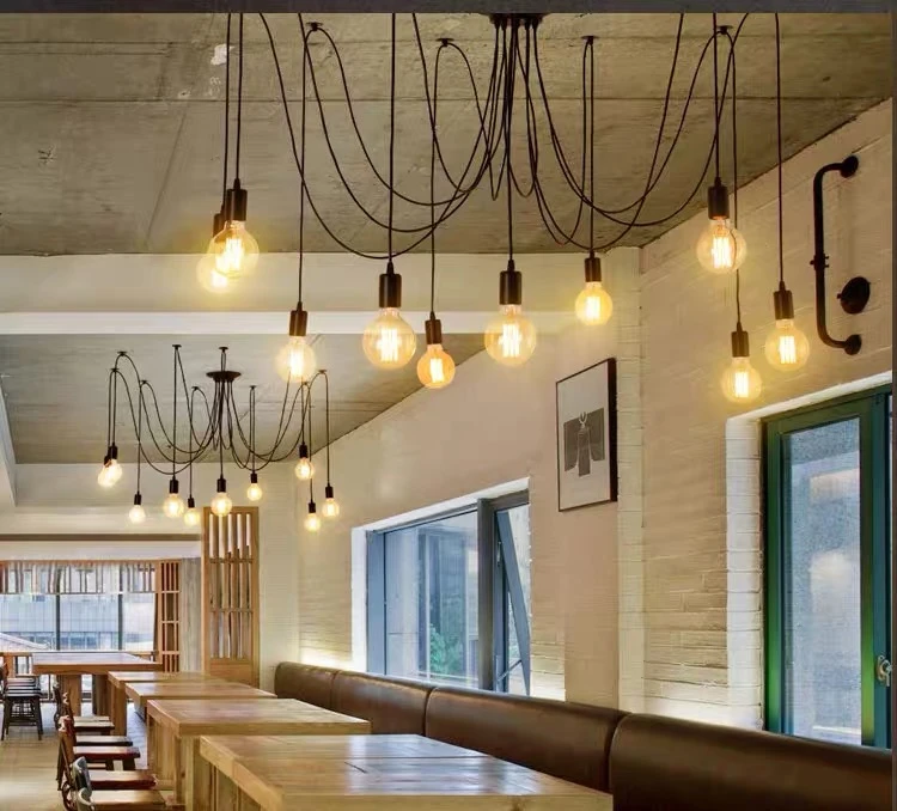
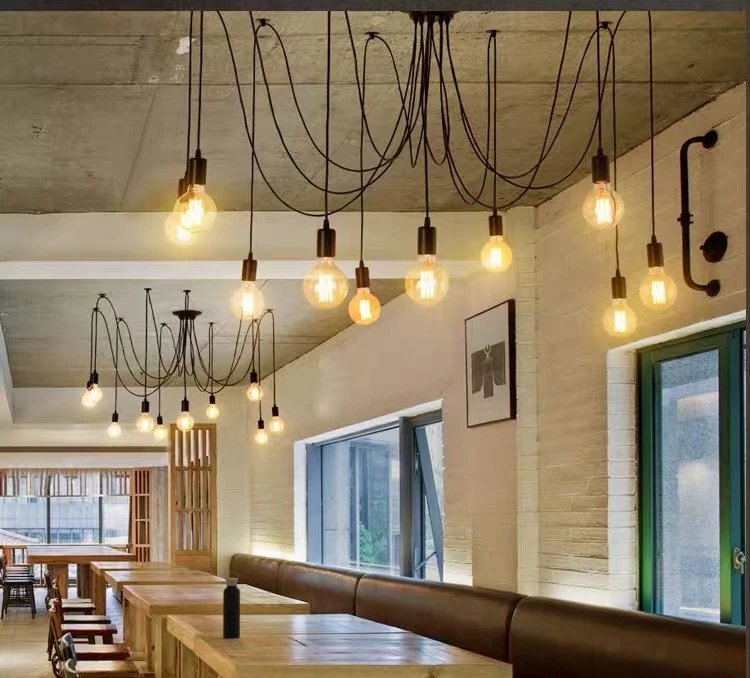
+ water bottle (231, 604)
